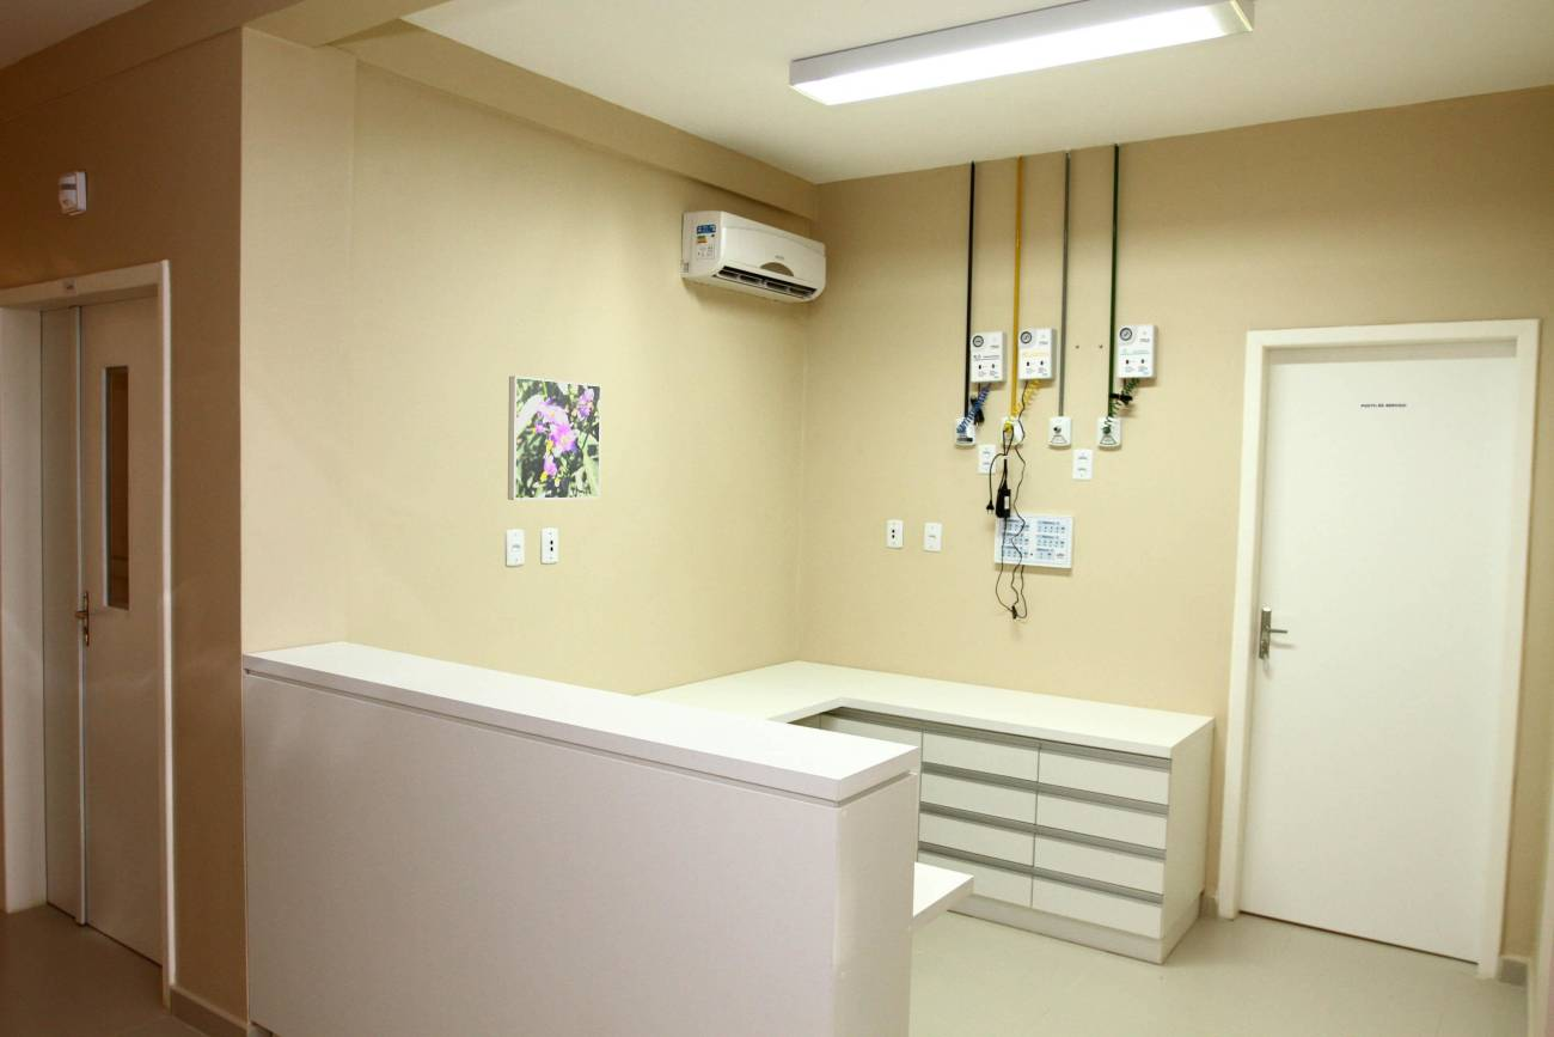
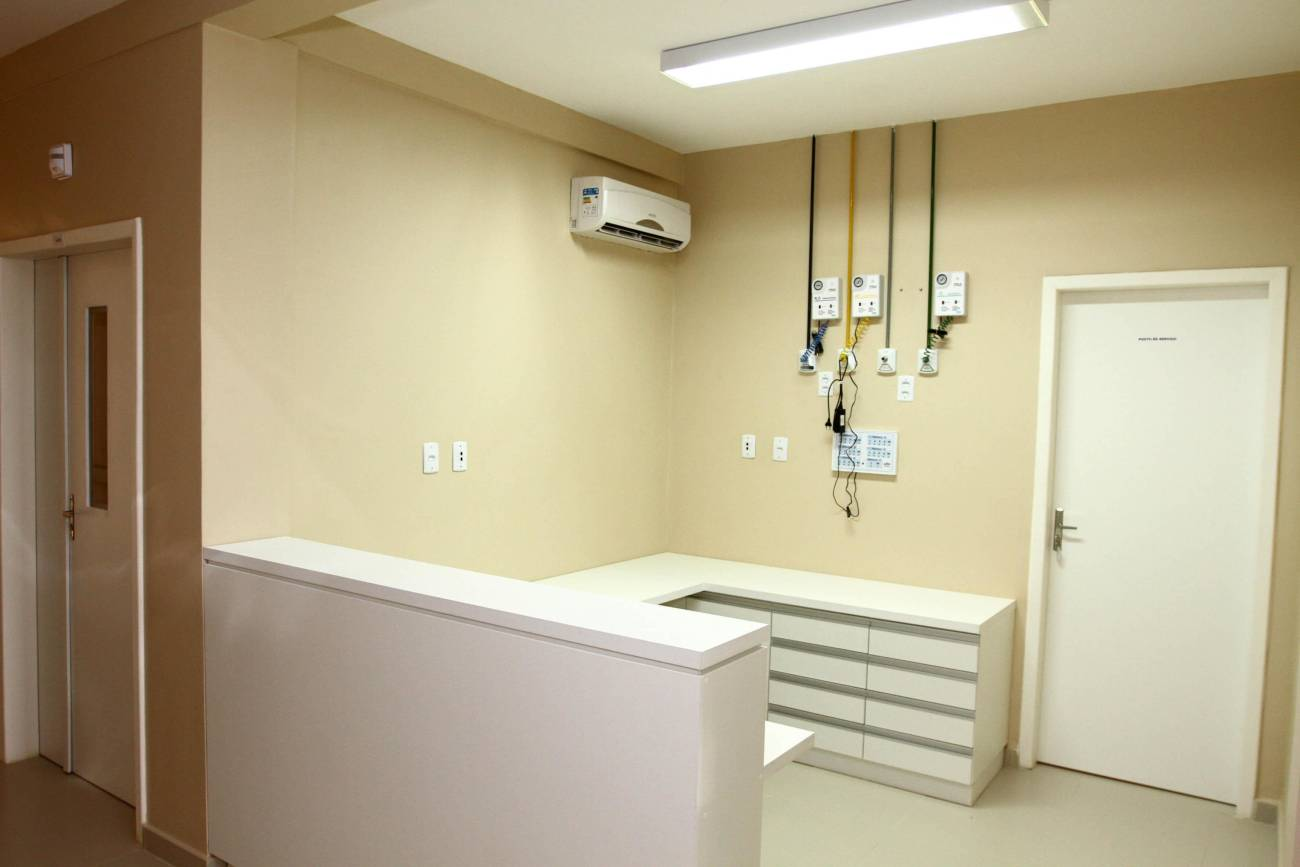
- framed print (556, 440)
